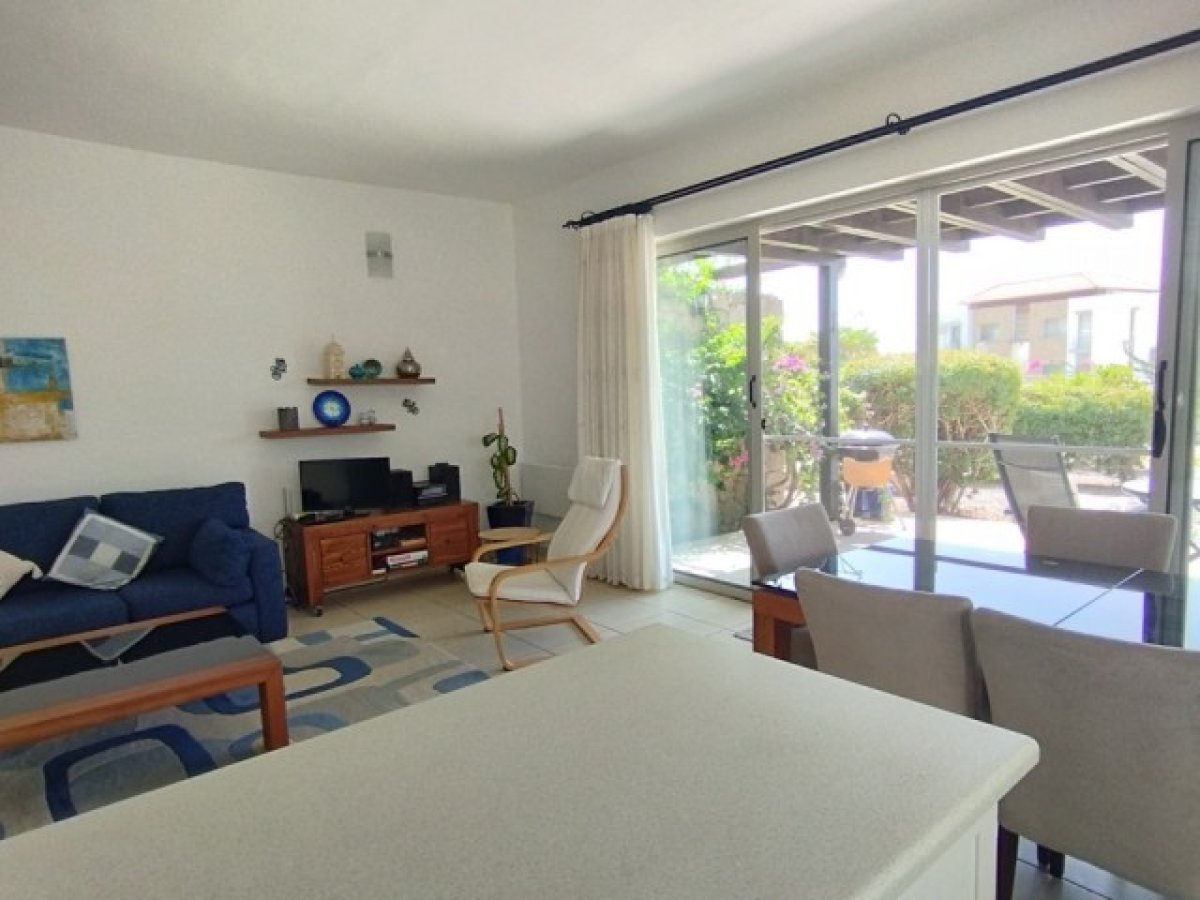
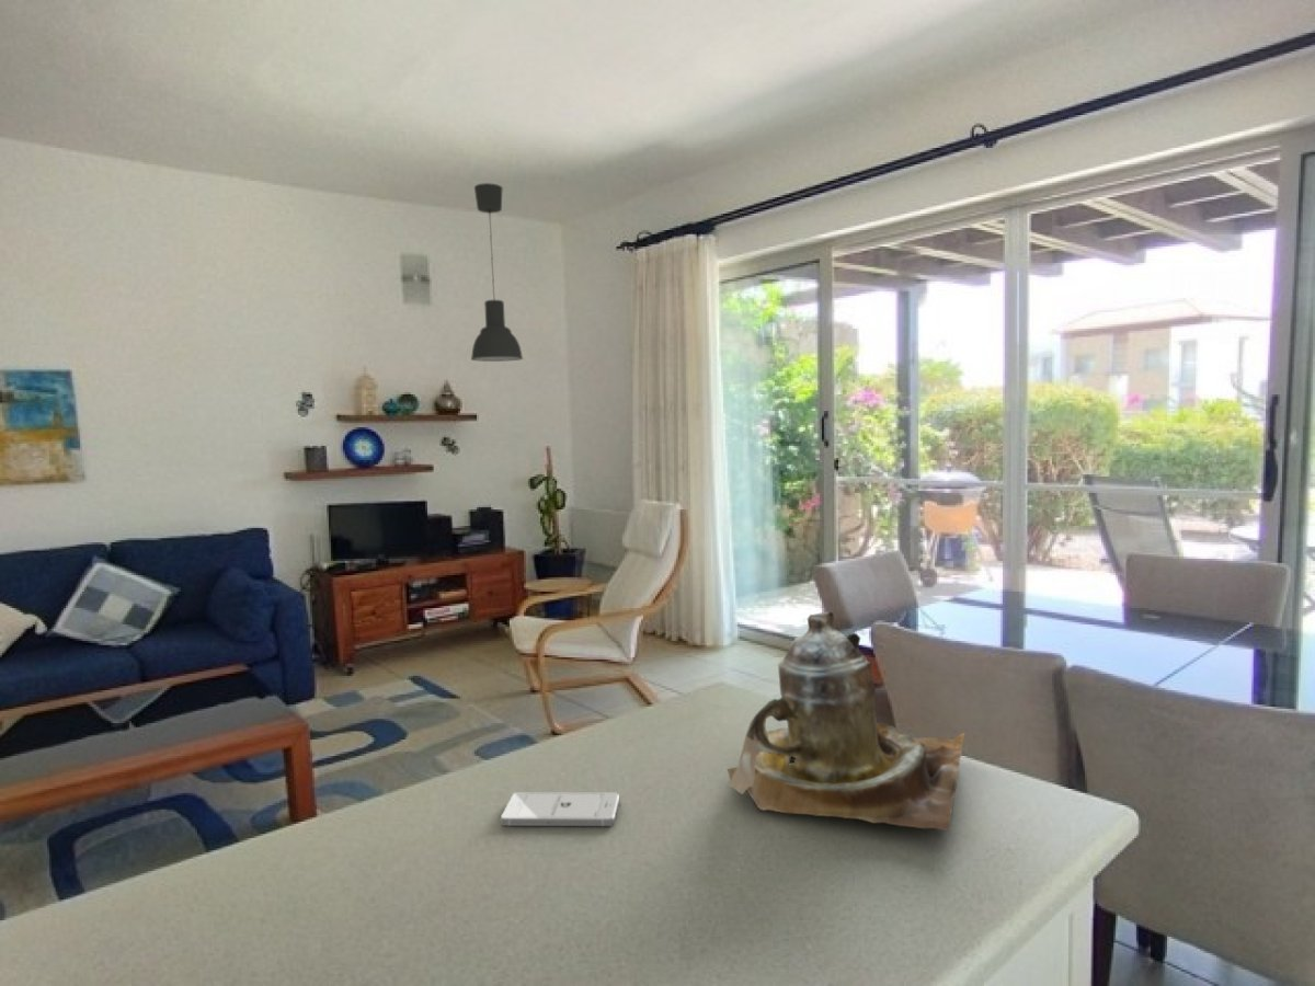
+ ceiling light (492, 274)
+ teapot (848, 696)
+ smartphone (561, 807)
